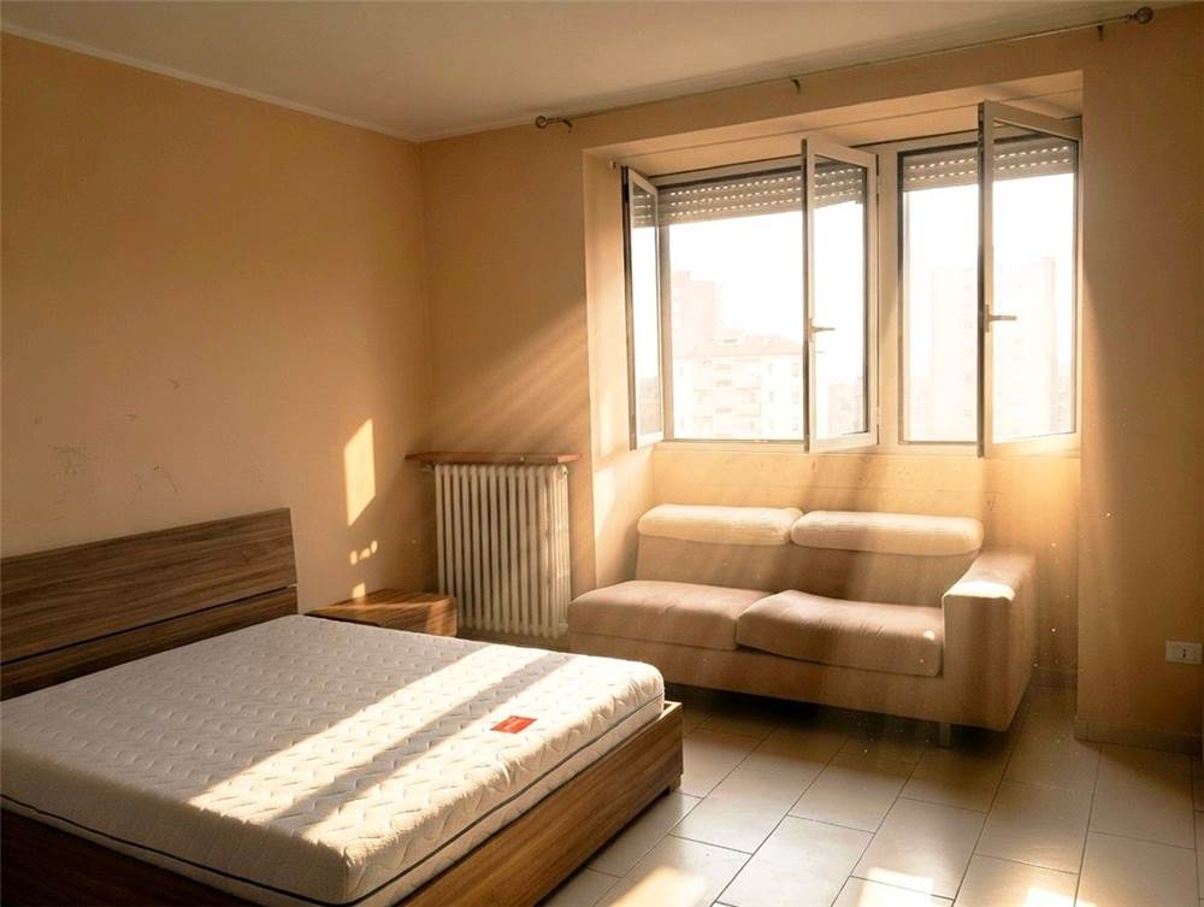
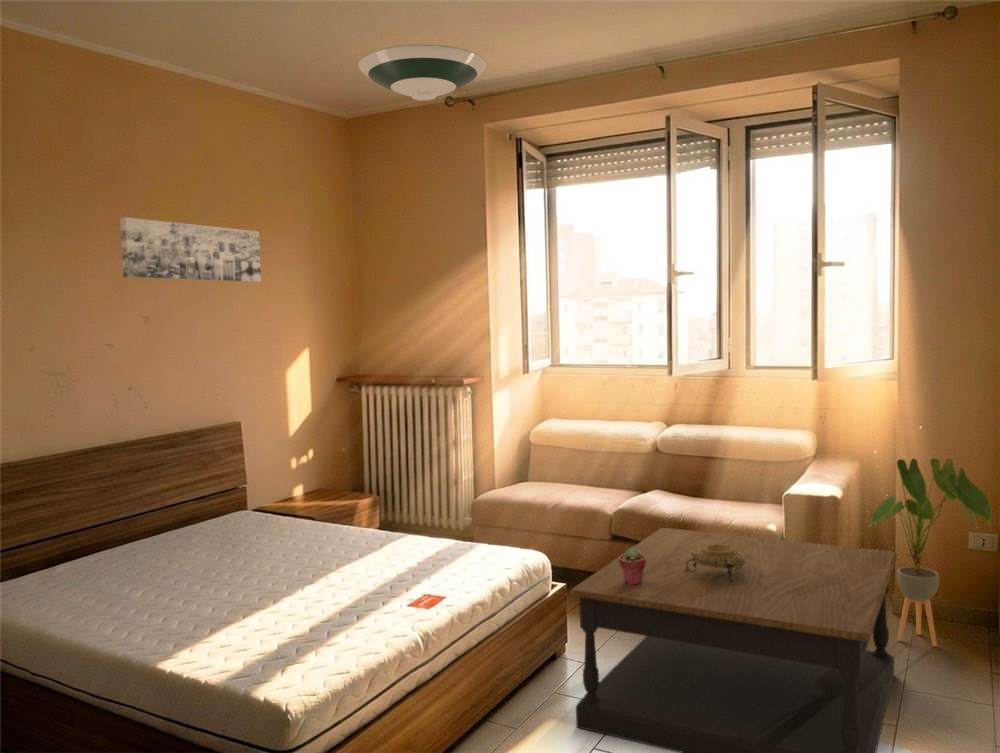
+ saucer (423, 81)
+ coffee table (742, 634)
+ house plant (926, 548)
+ wall art (196, 252)
+ decorative bowl (719, 558)
+ potted succulent (632, 564)
